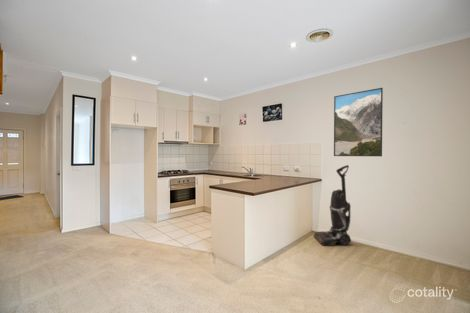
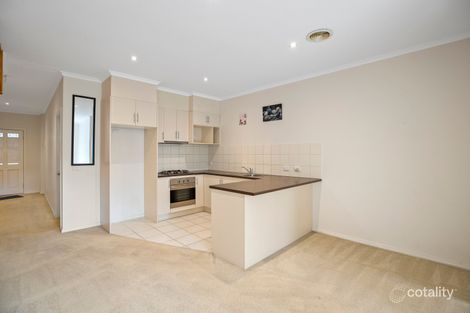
- vacuum cleaner (331, 202)
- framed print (356, 124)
